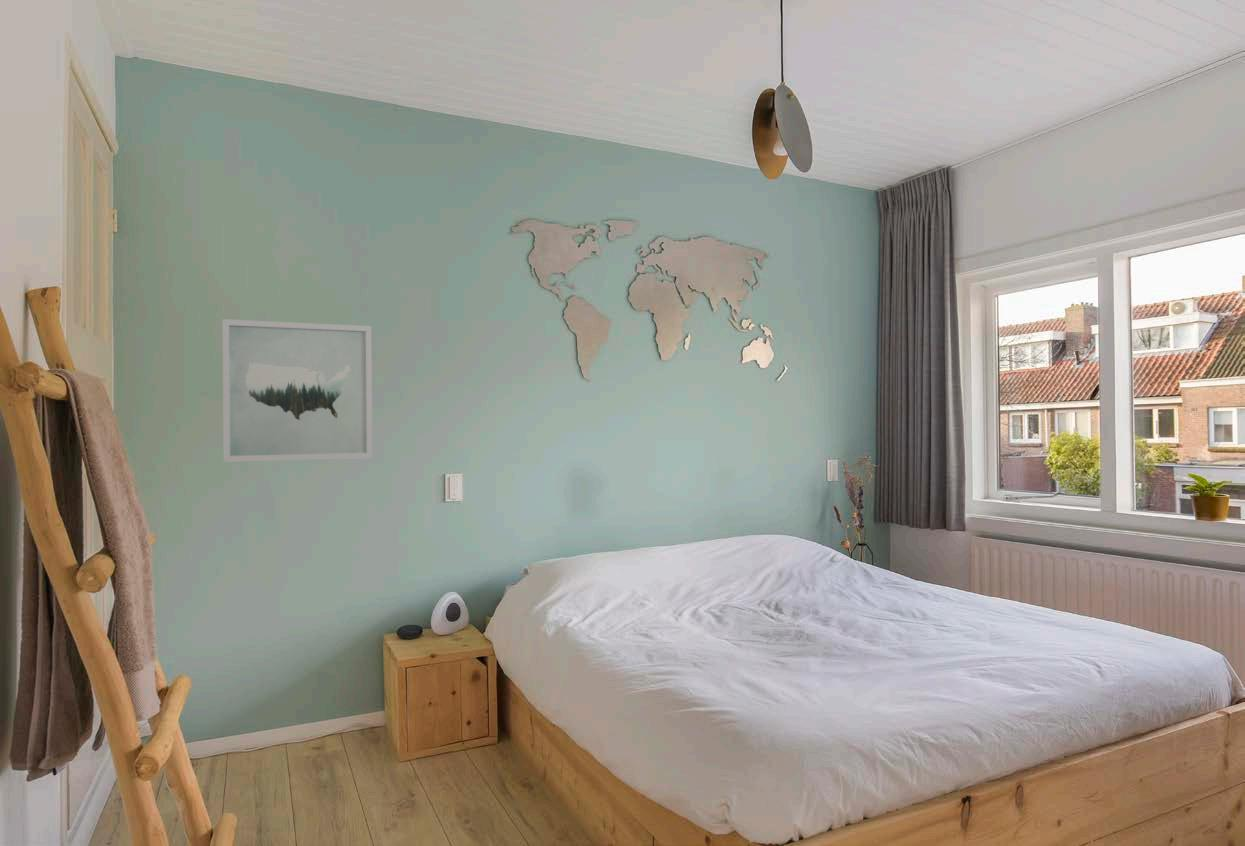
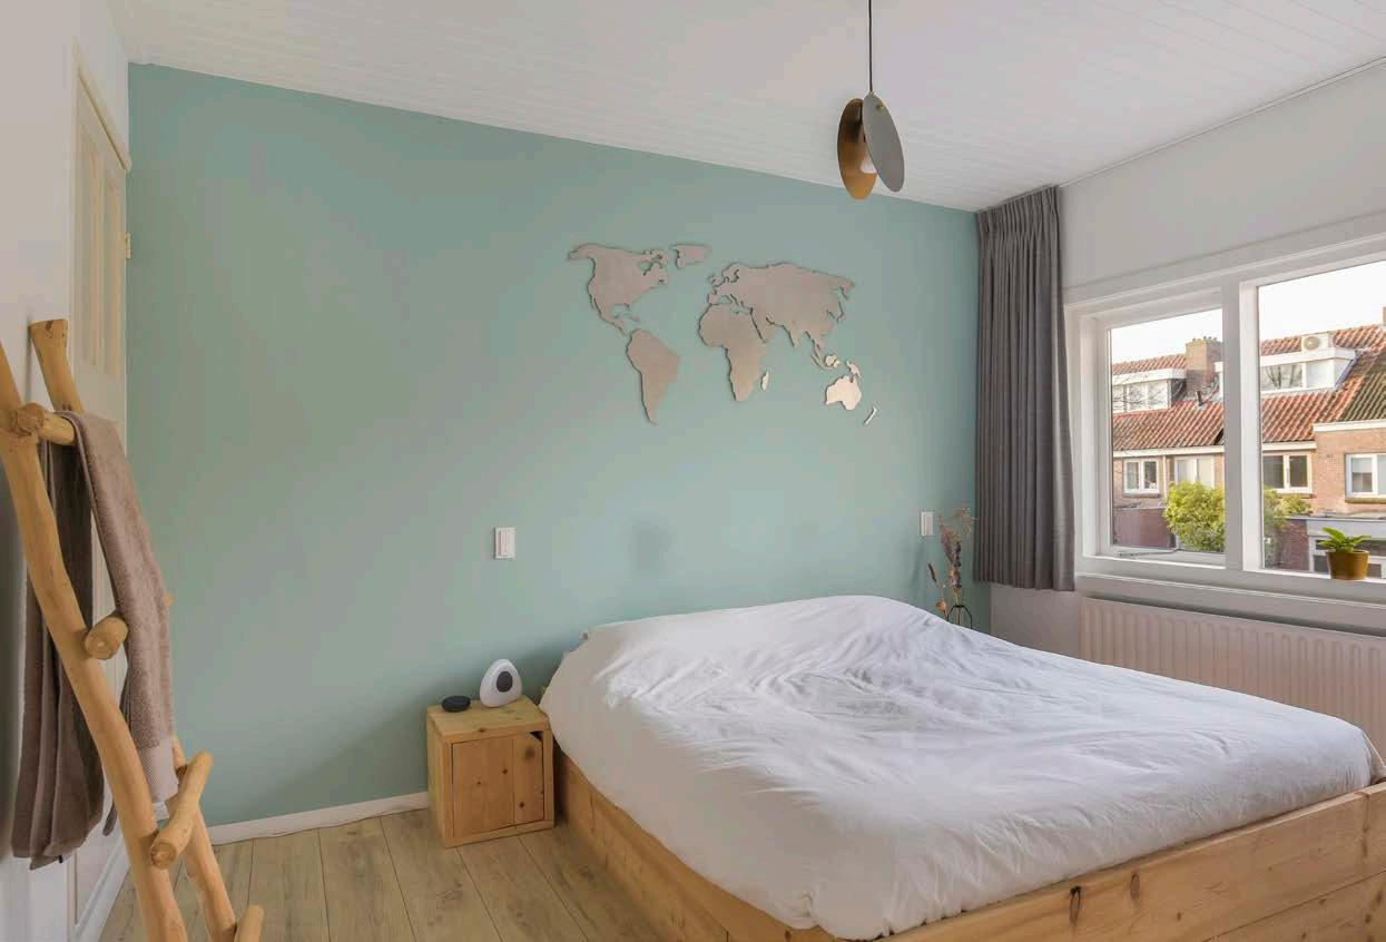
- wall art (300, 391)
